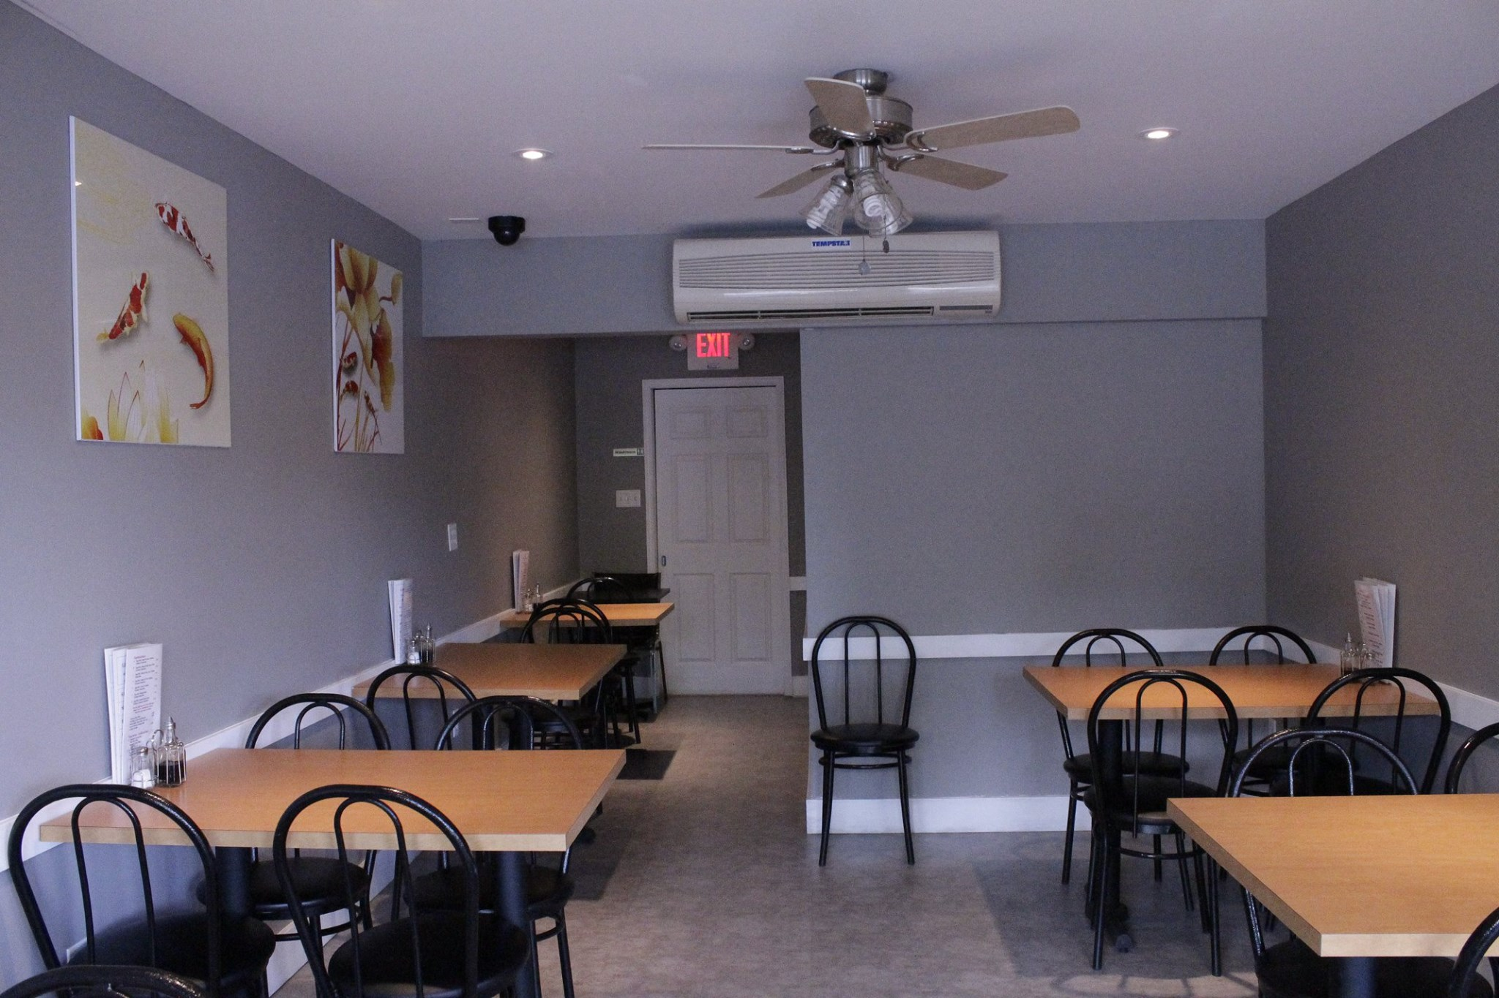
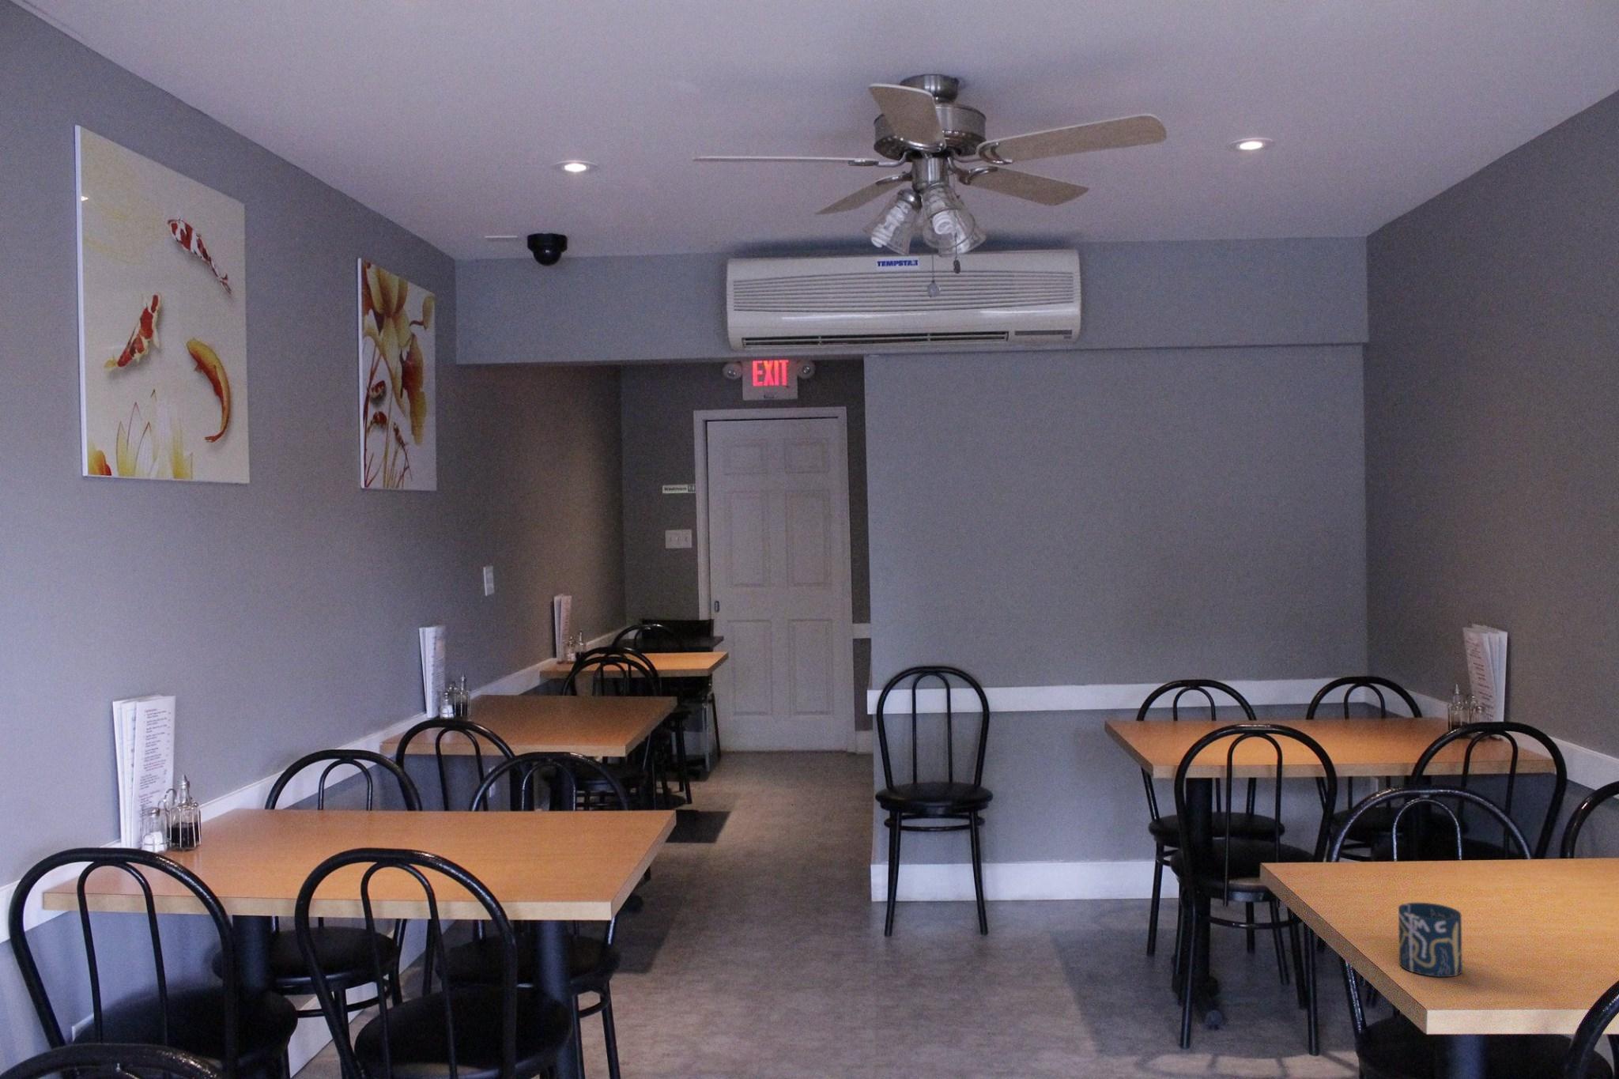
+ cup (1428, 936)
